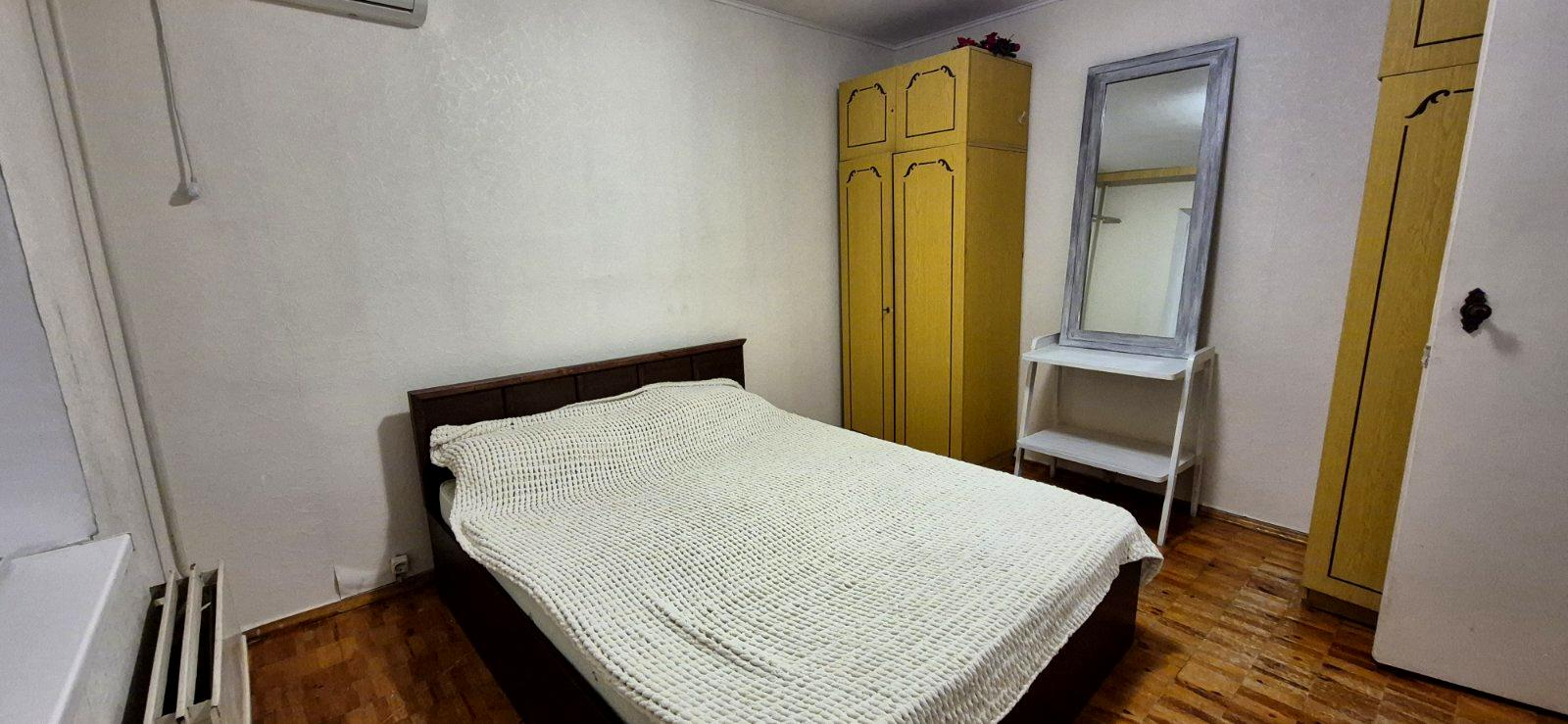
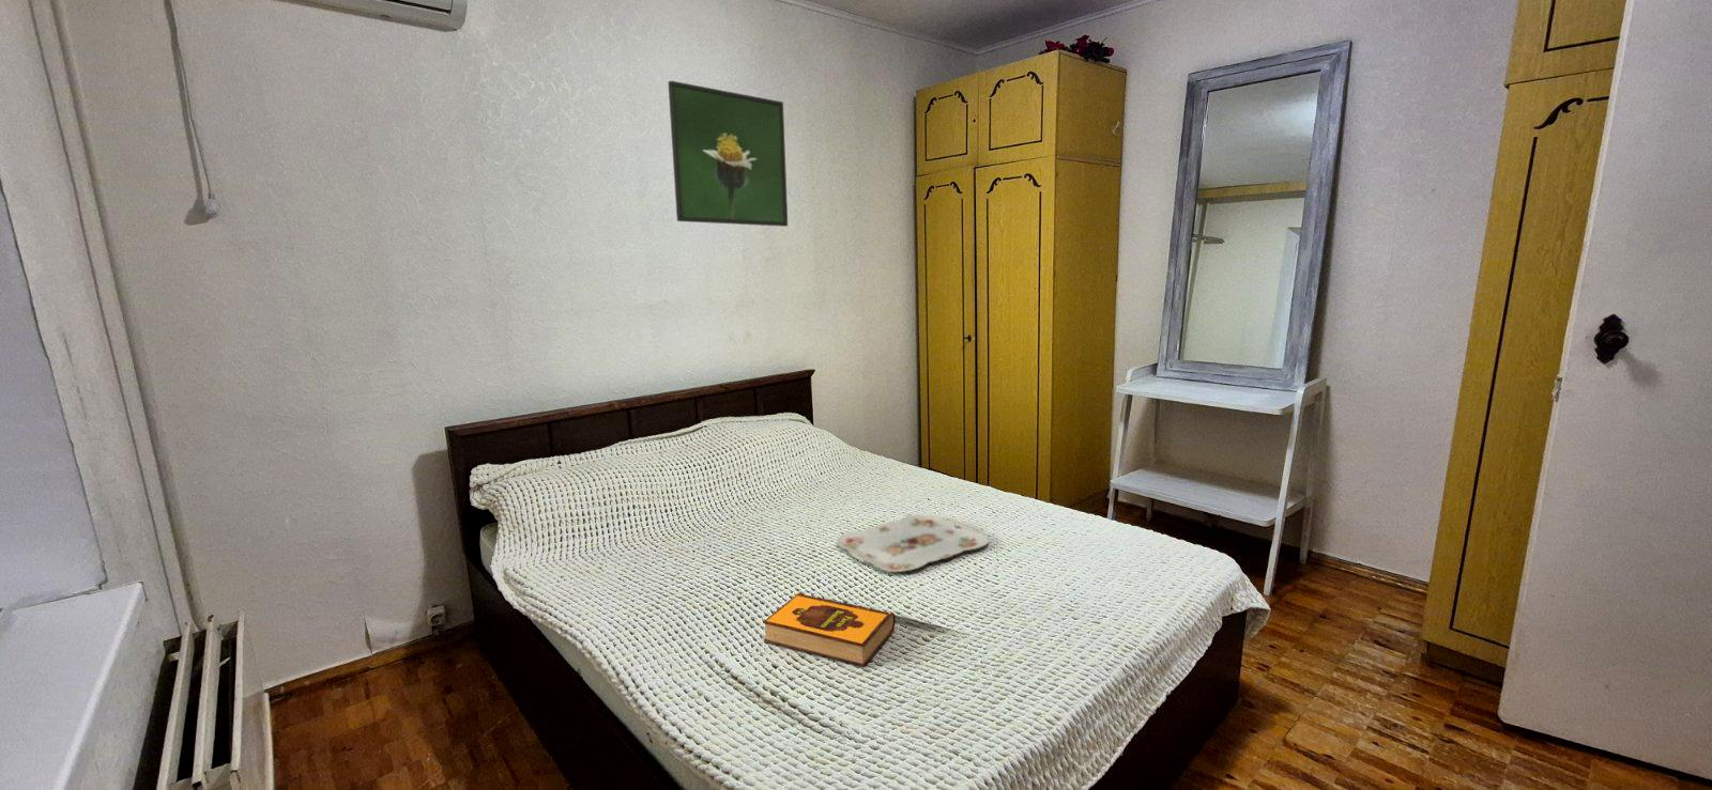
+ hardback book (830, 624)
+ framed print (732, 158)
+ serving tray (912, 541)
